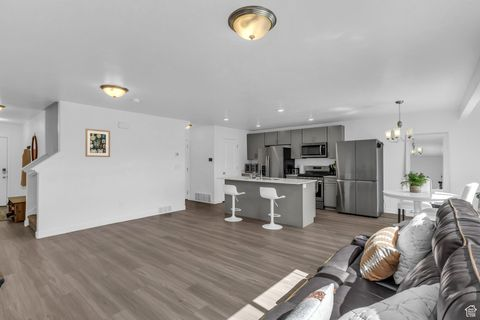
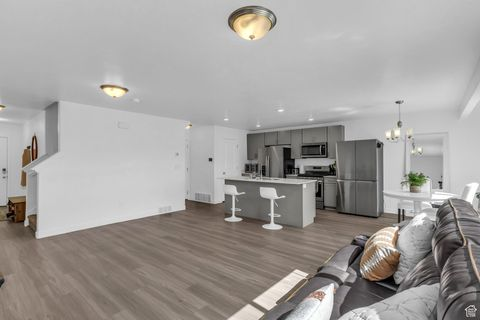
- wall art (98, 143)
